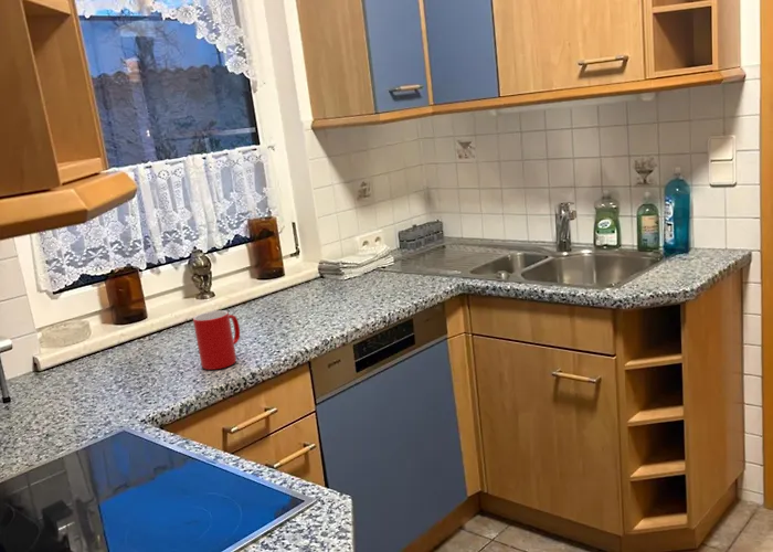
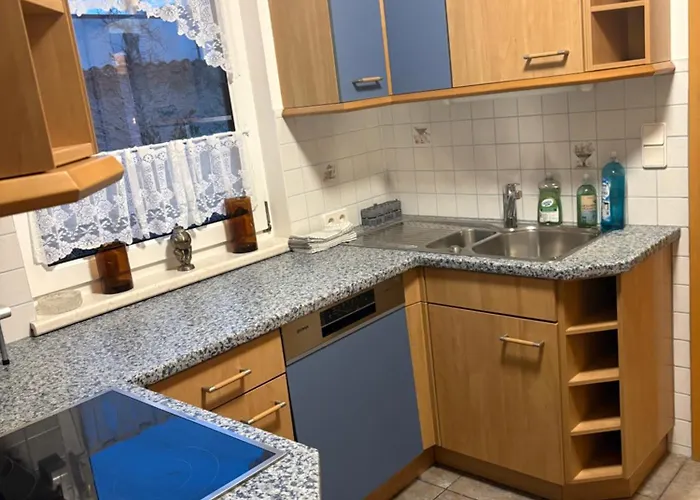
- cup (221, 338)
